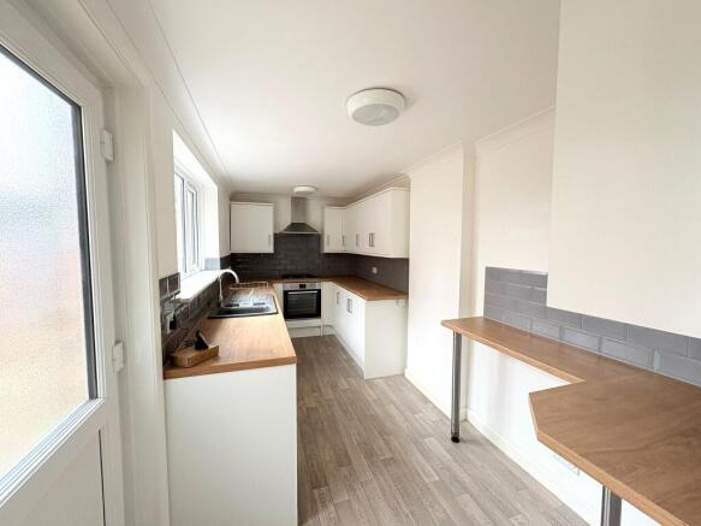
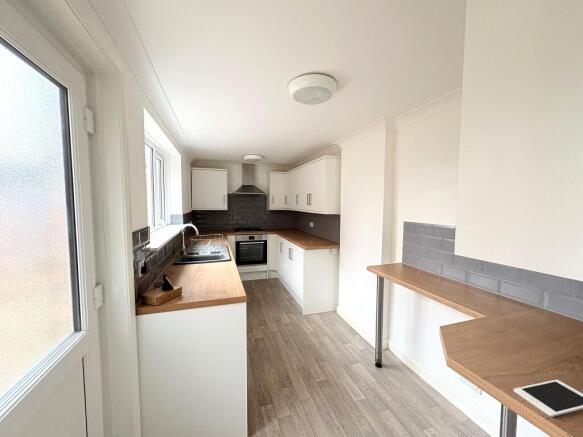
+ cell phone (554, 396)
